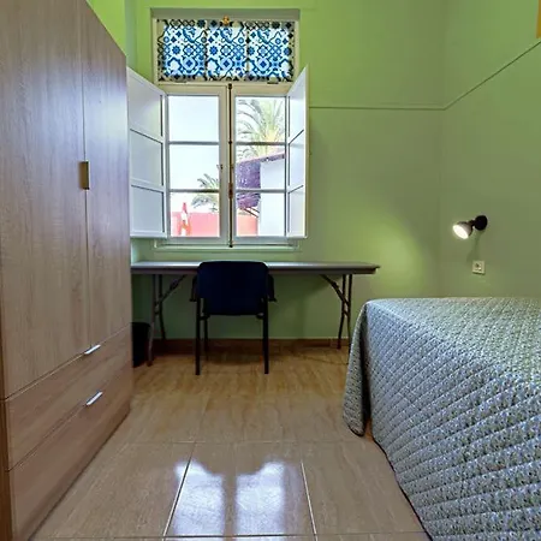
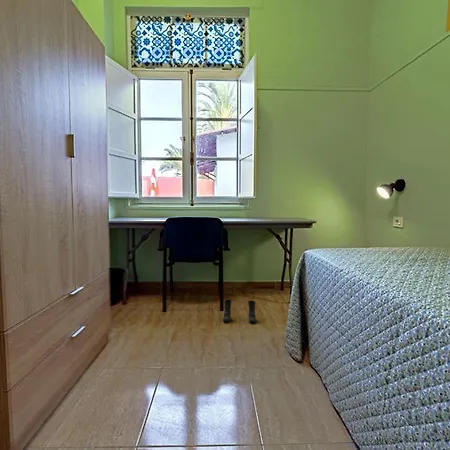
+ boots (230, 311)
